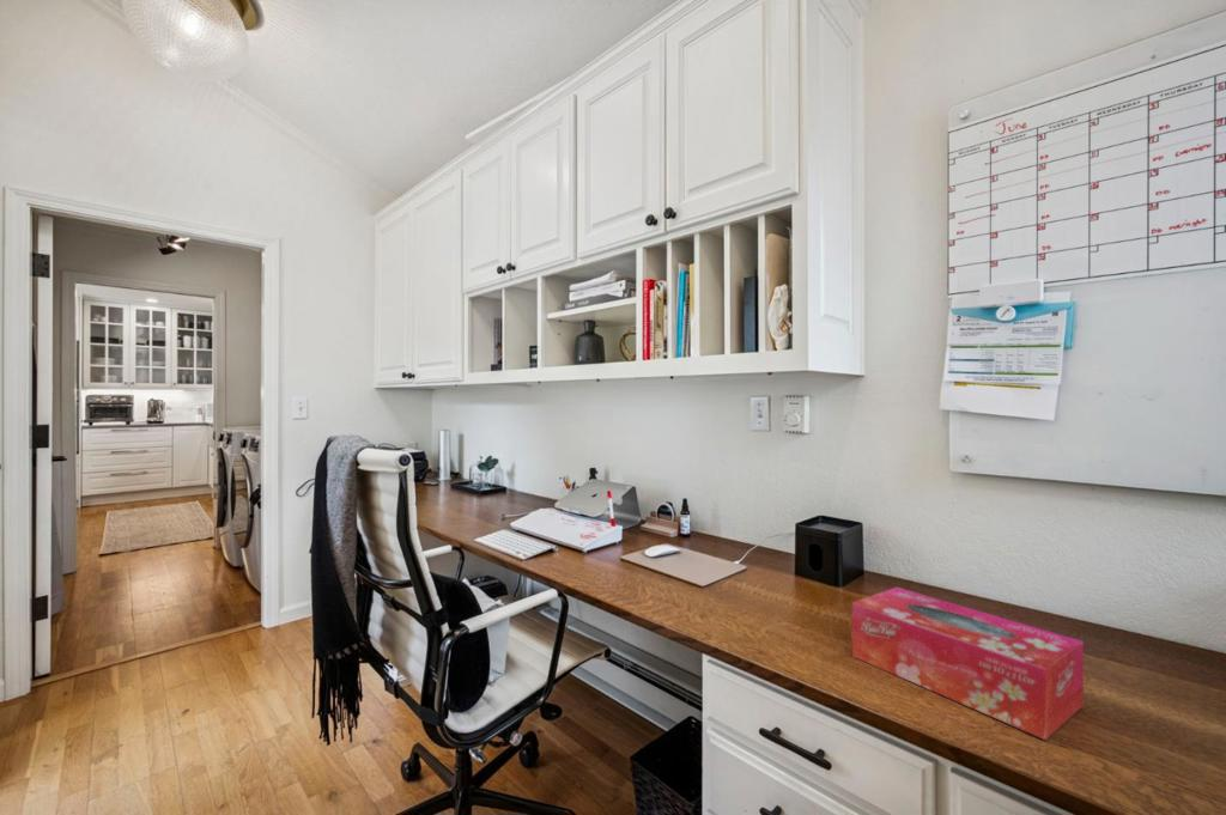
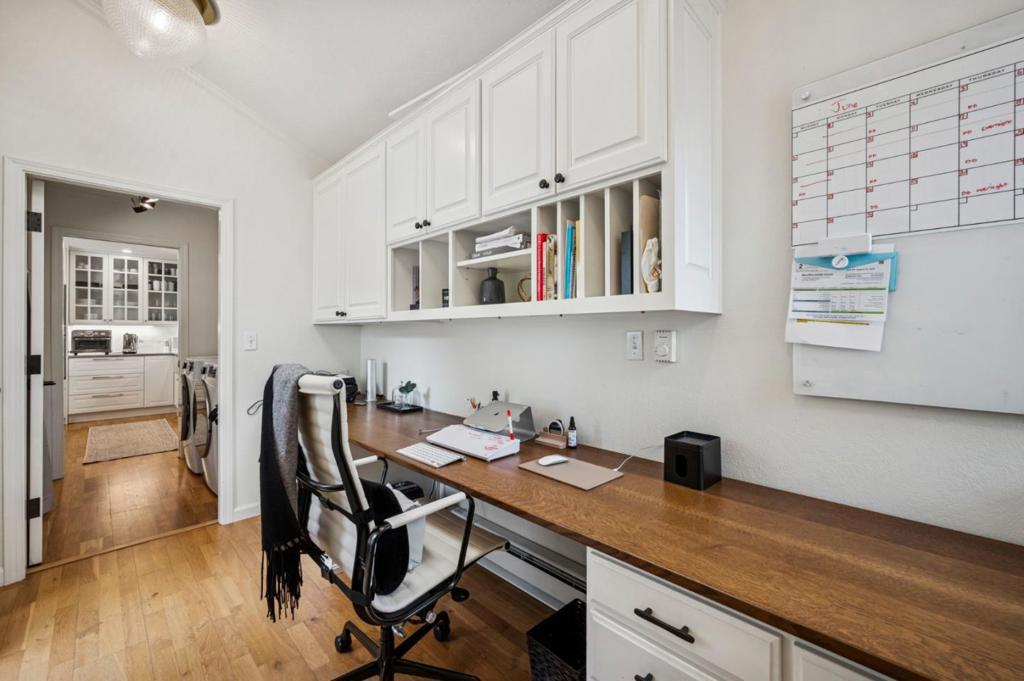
- tissue box (957, 649)
